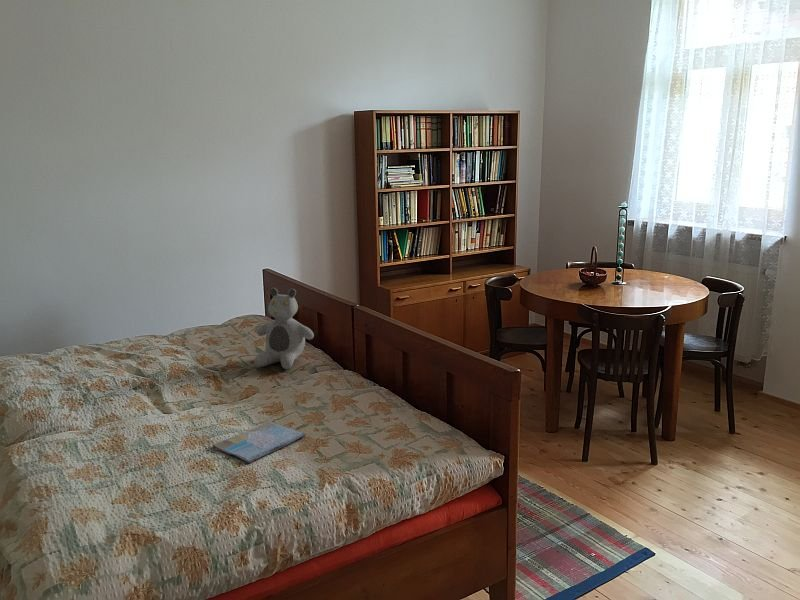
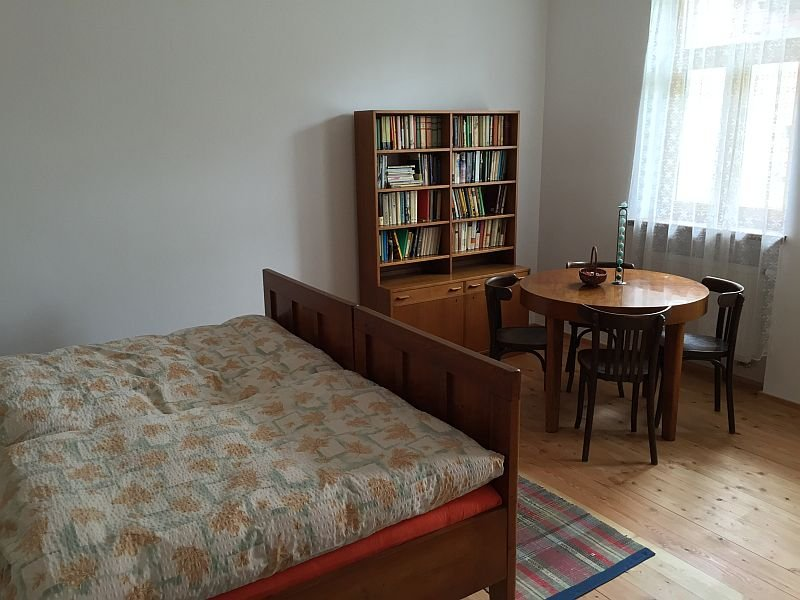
- teddy bear (279, 326)
- book (259, 439)
